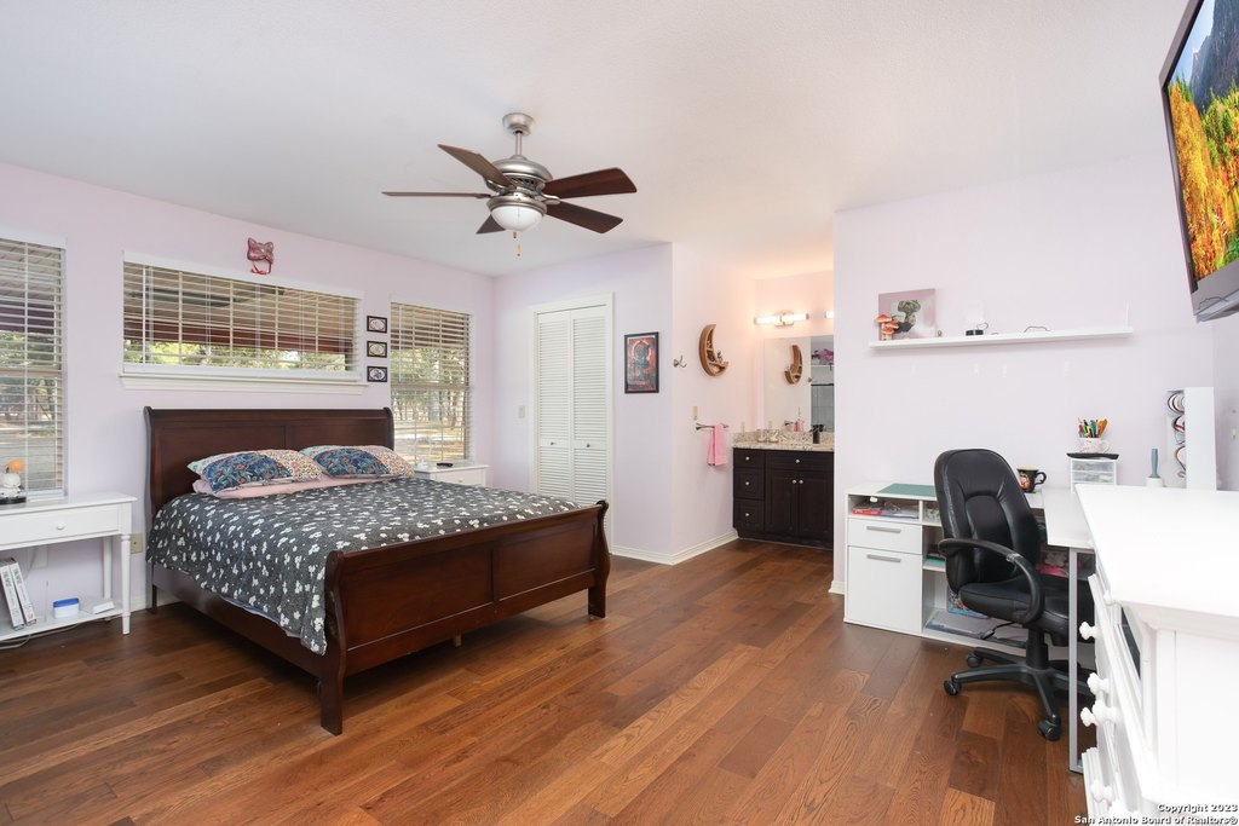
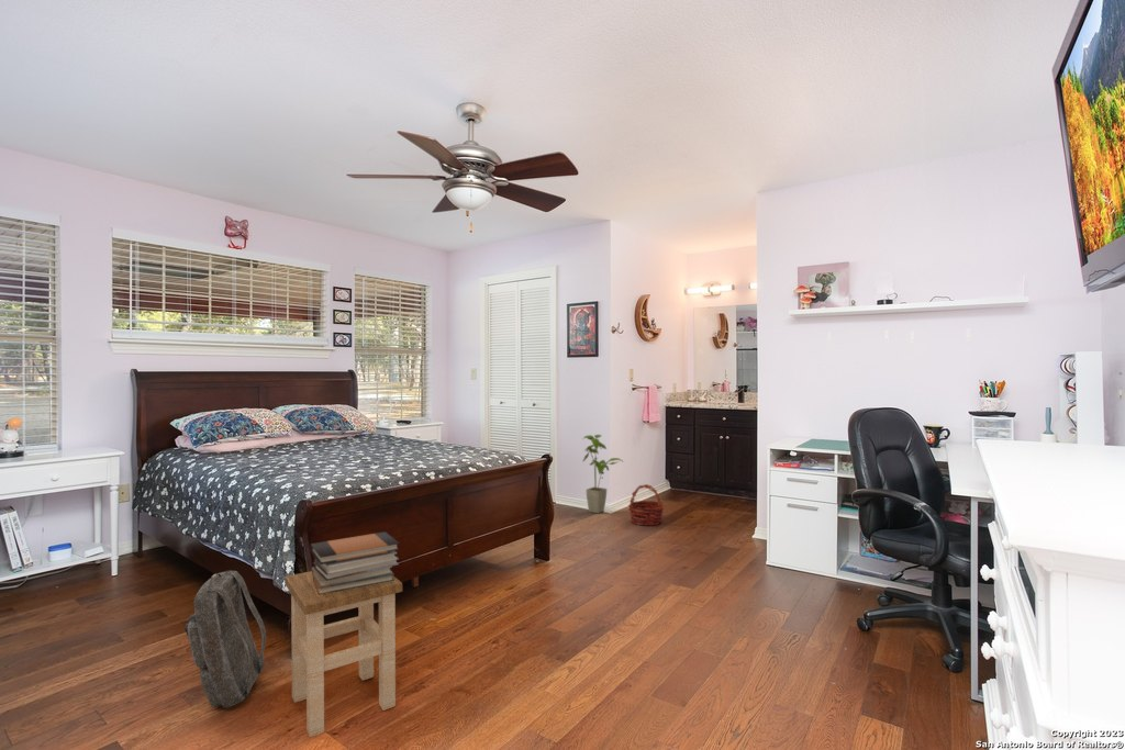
+ book stack (355, 561)
+ house plant (599, 473)
+ backpack (226, 634)
+ stool (341, 634)
+ basket (646, 503)
